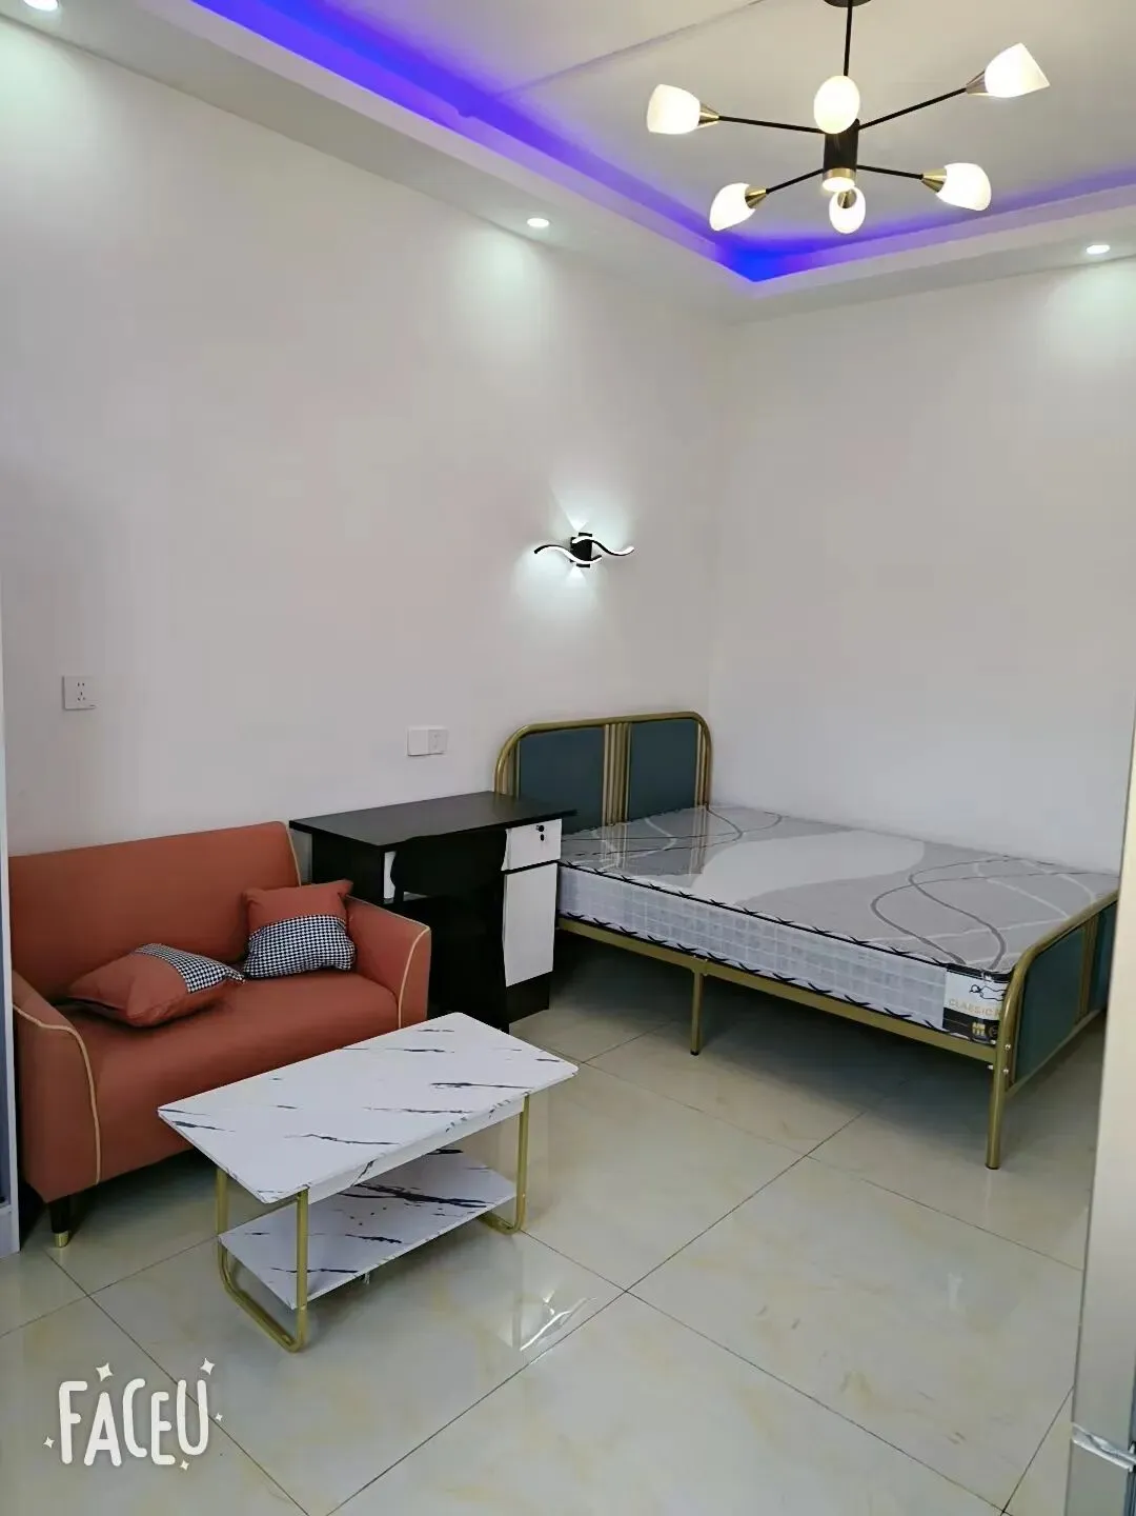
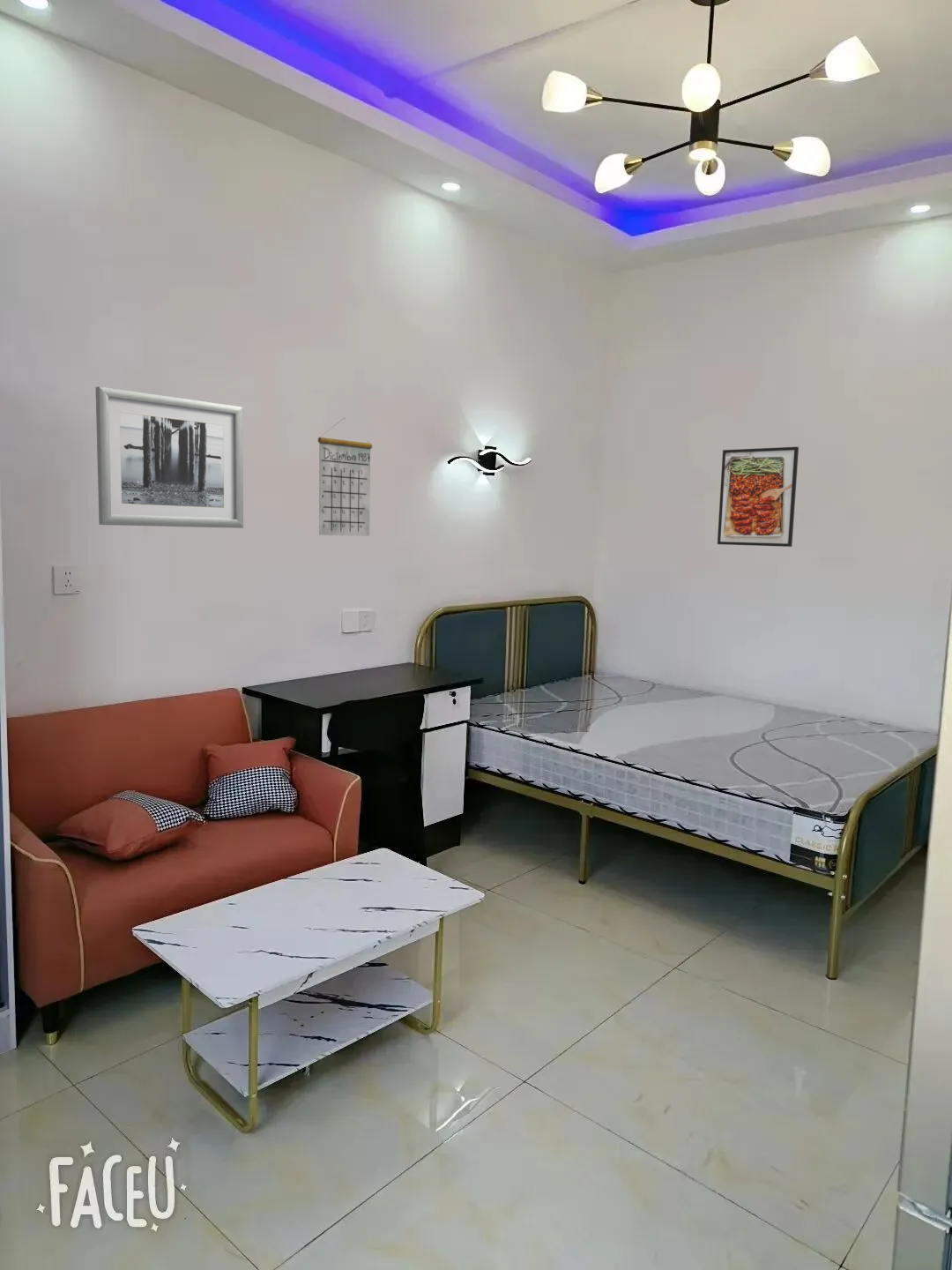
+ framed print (756, 497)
+ calendar (345, 476)
+ wall art (175, 462)
